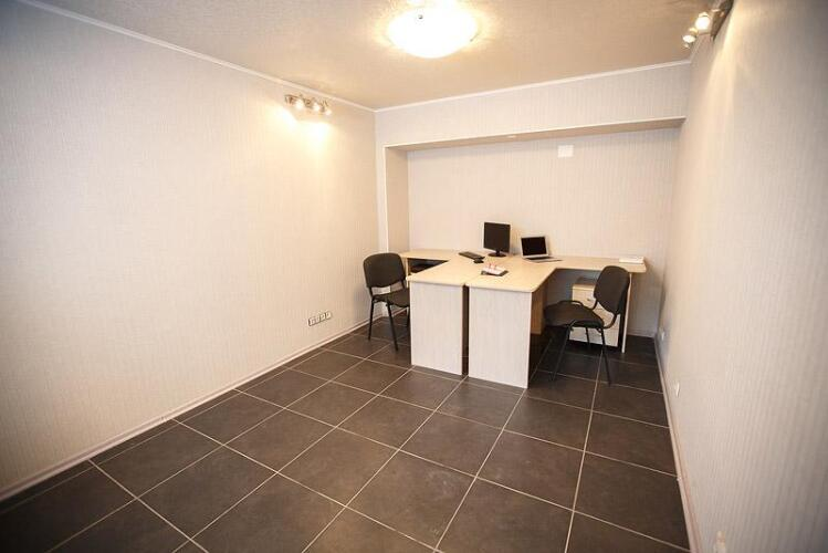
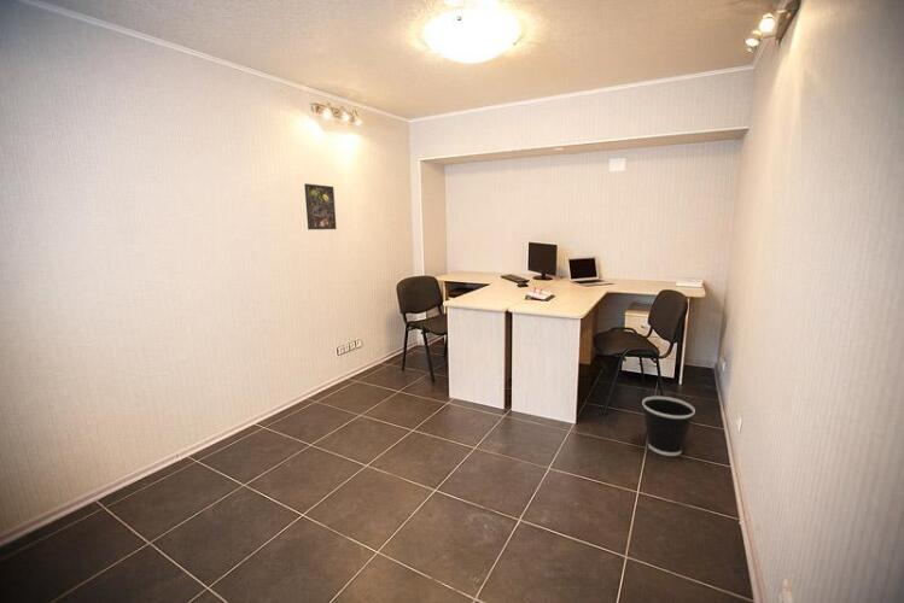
+ wastebasket (666, 426)
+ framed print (321, 207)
